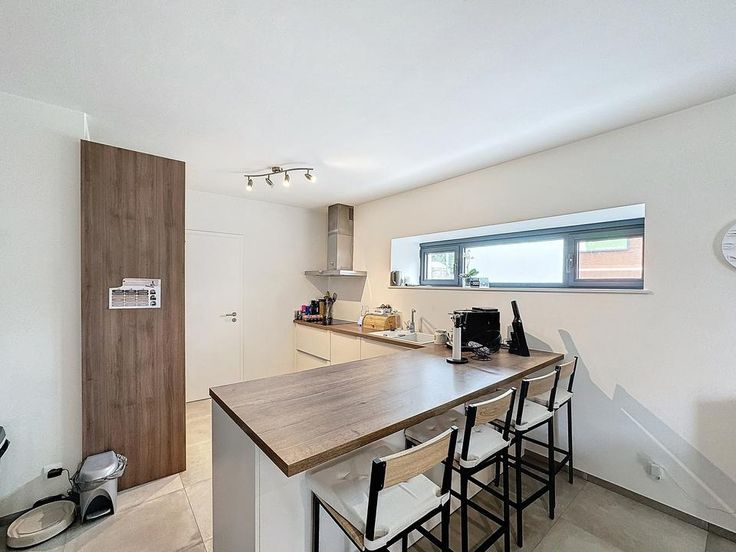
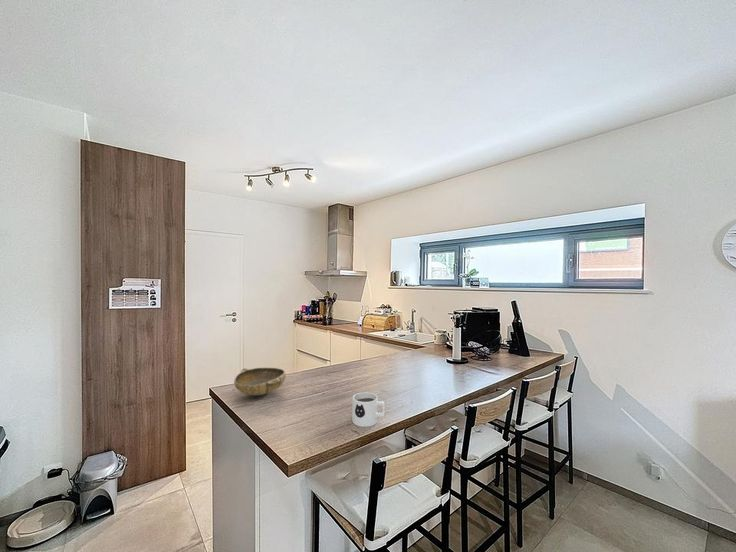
+ bowl (260, 384)
+ mug (367, 408)
